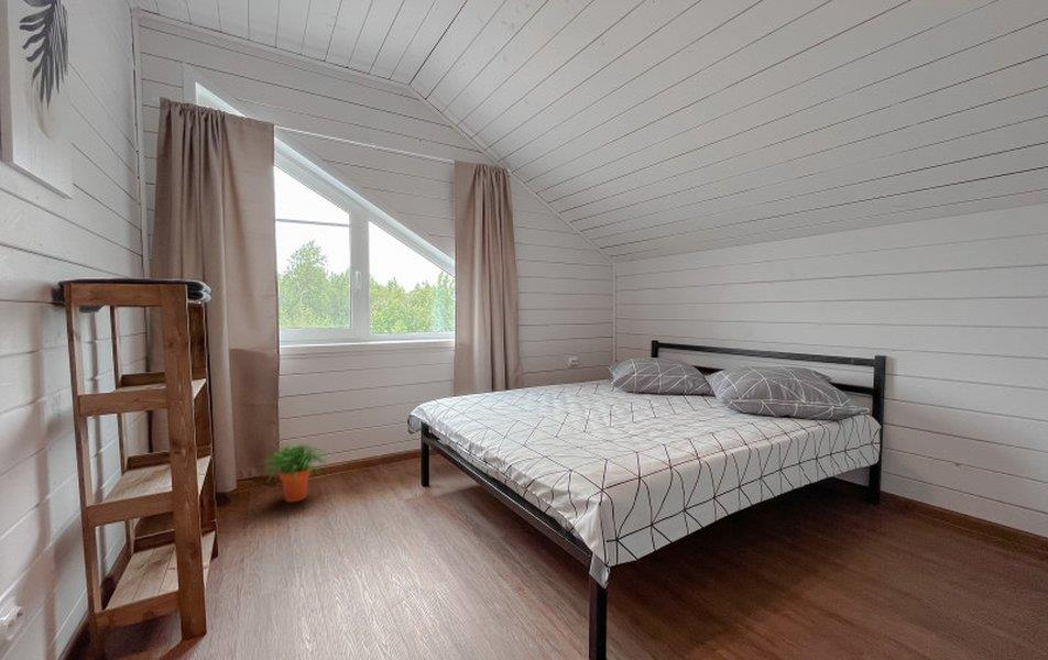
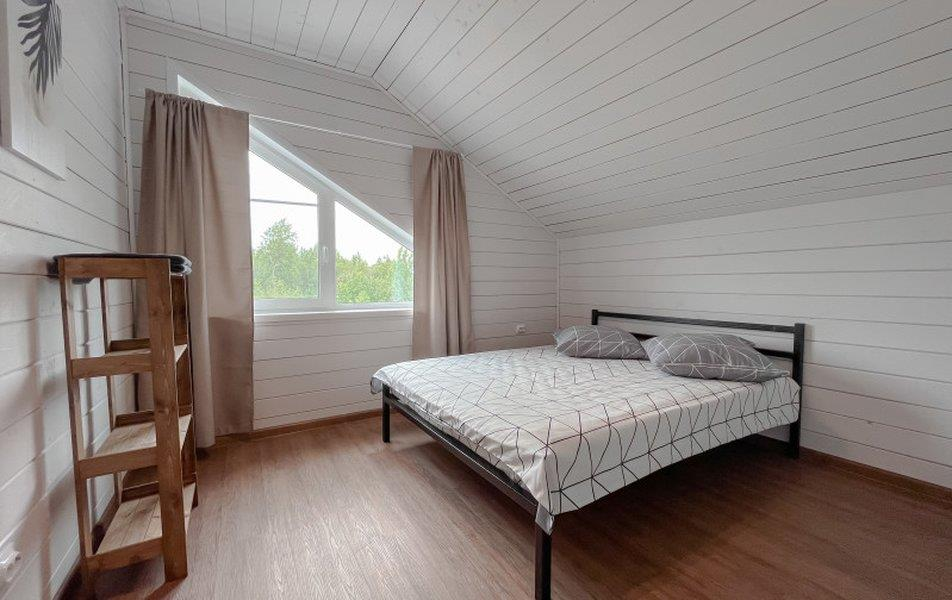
- potted plant (295, 472)
